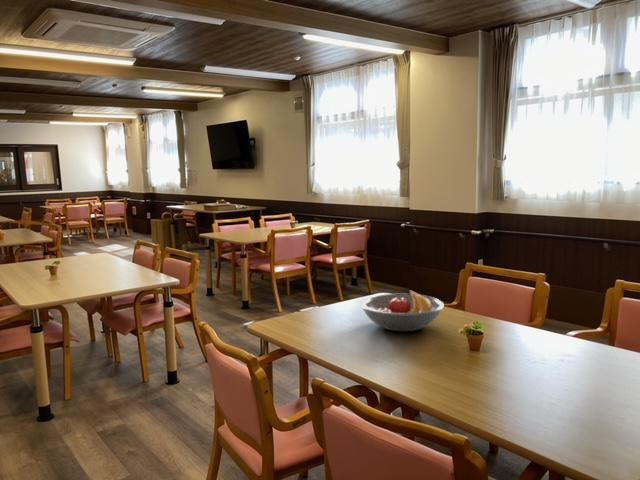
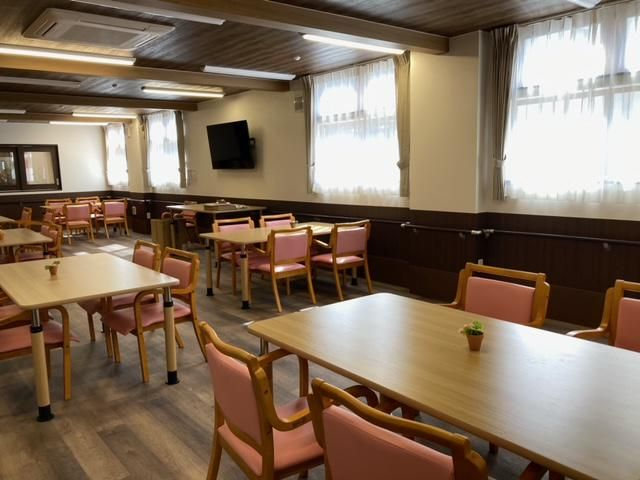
- fruit bowl (402, 311)
